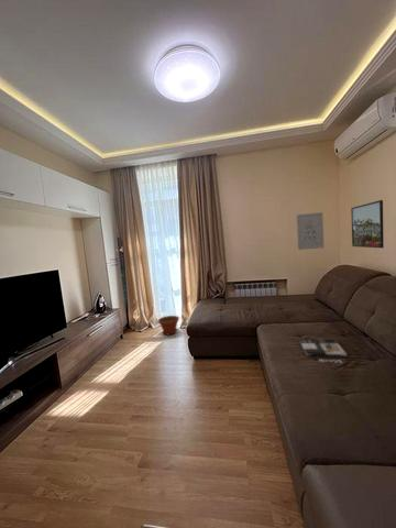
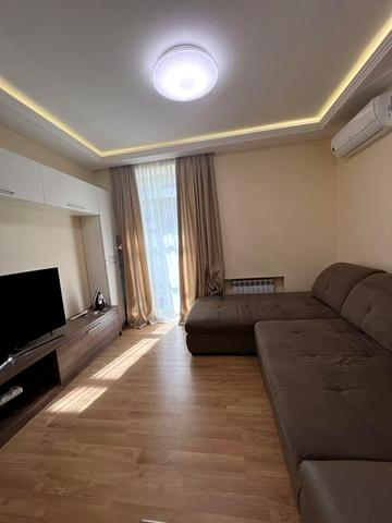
- magazine (322, 349)
- wall art (309, 231)
- plant pot (168, 326)
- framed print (365, 226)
